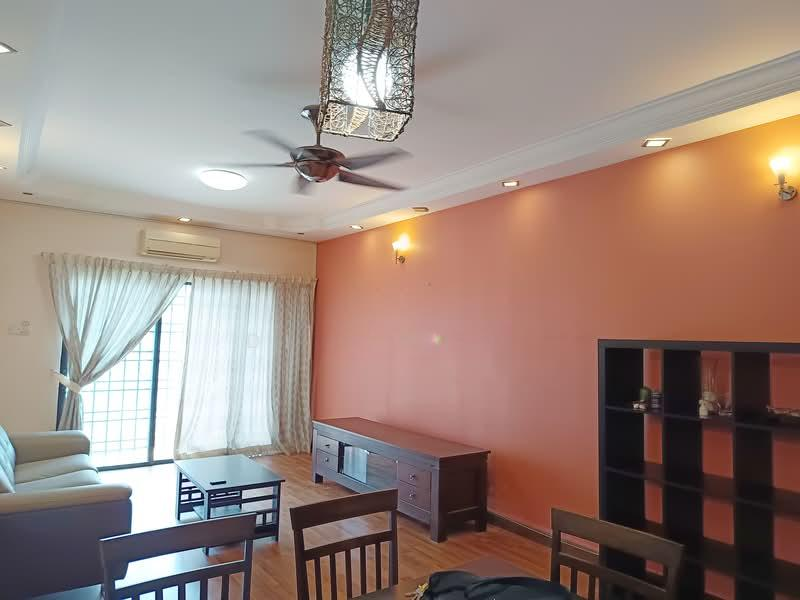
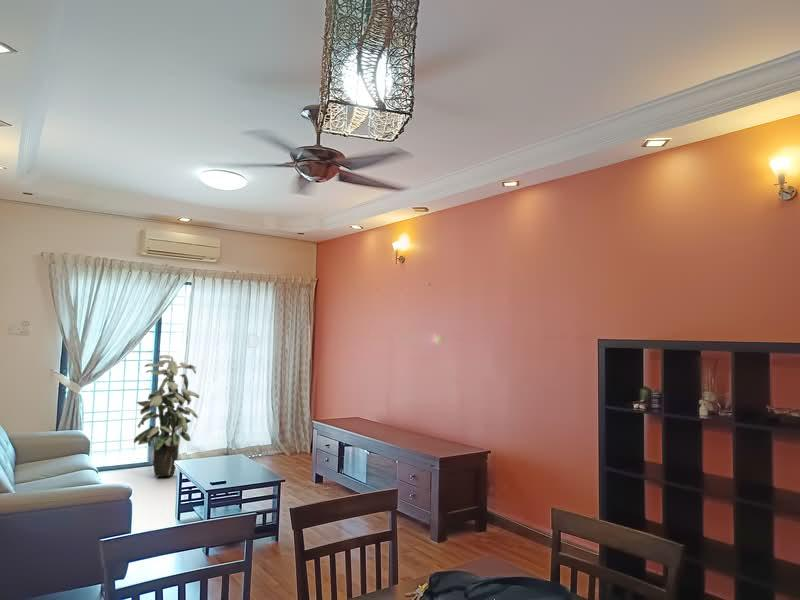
+ indoor plant (165, 414)
